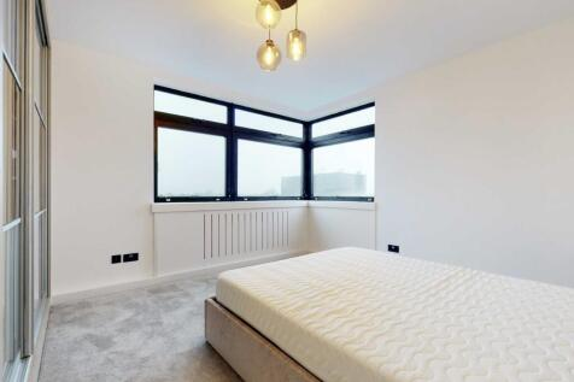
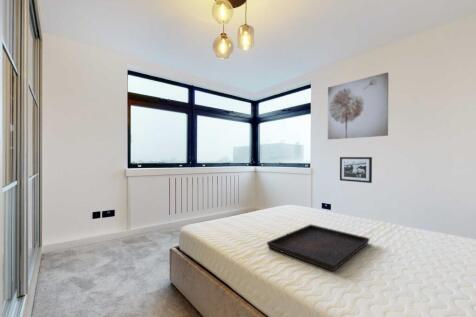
+ serving tray (319, 242)
+ picture frame (355, 169)
+ wall art (355, 109)
